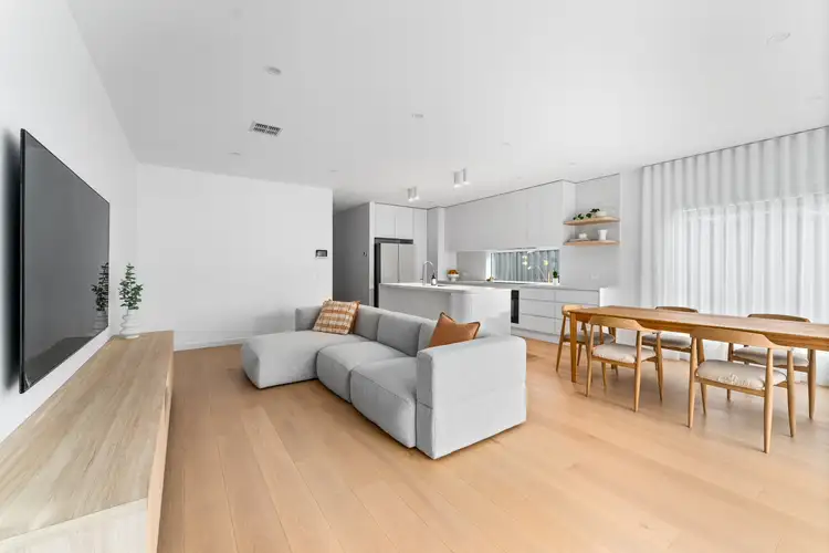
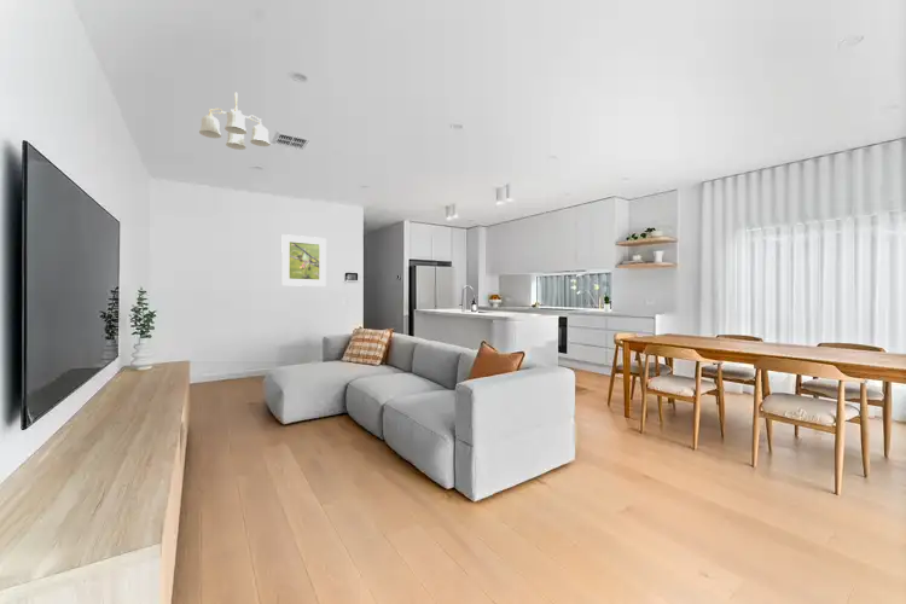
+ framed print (304, 261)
+ ceiling light fixture (236, 116)
